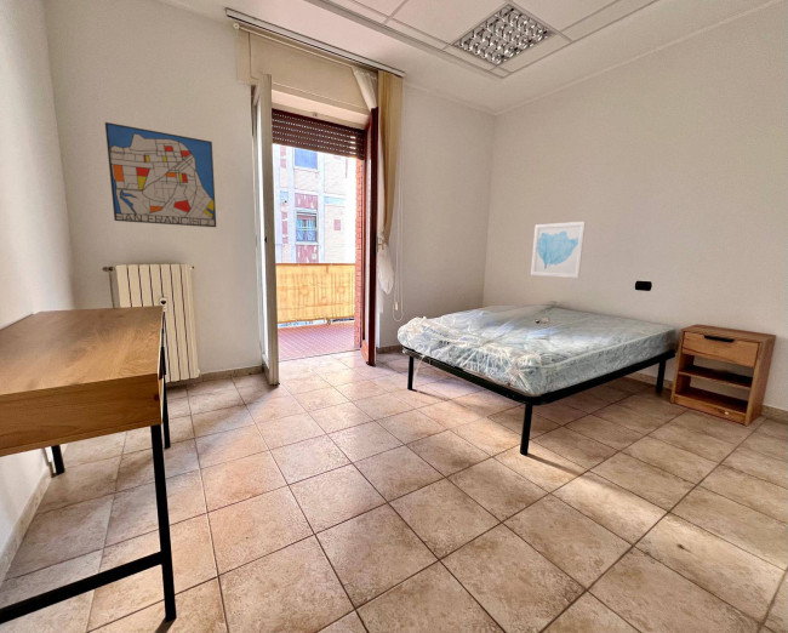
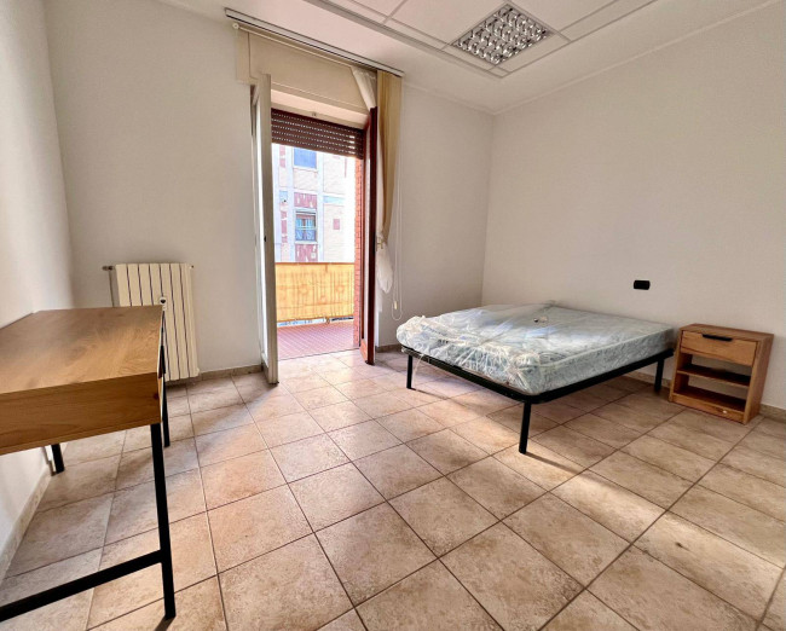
- wall art (555, 250)
- wall art (165, 178)
